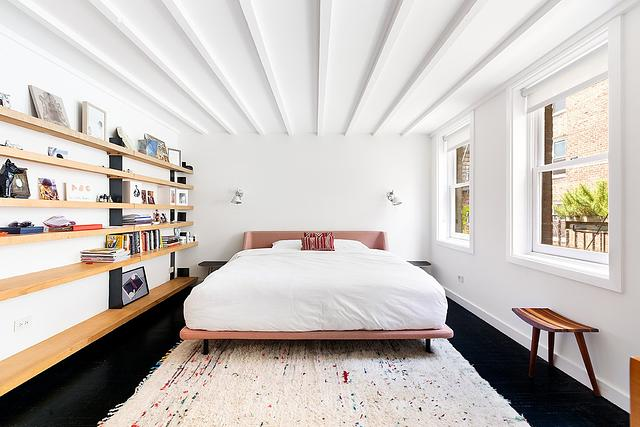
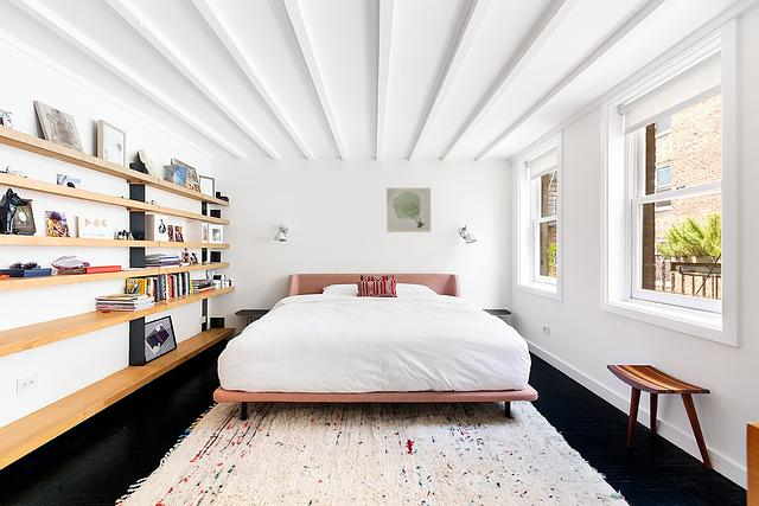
+ wall art (408, 210)
